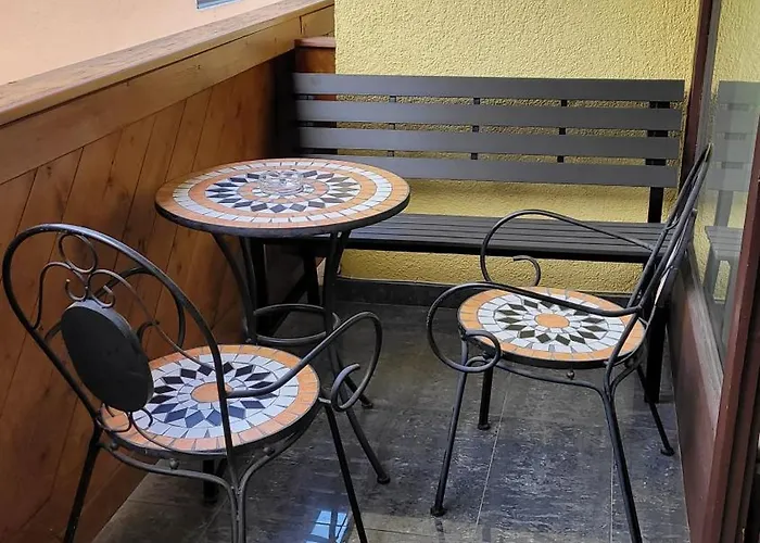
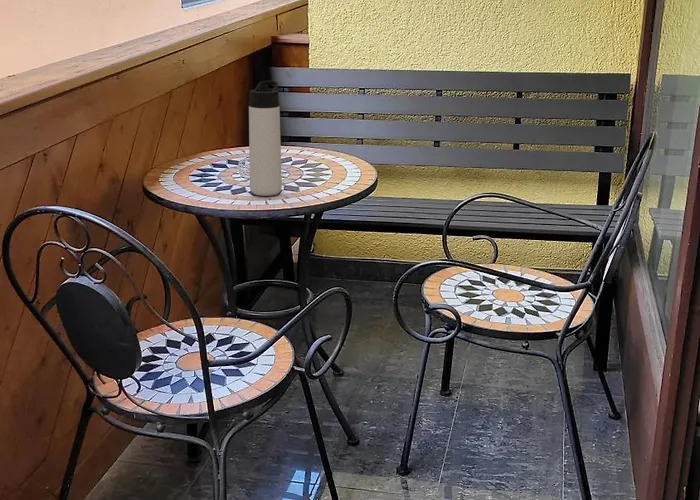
+ thermos bottle (266, 138)
